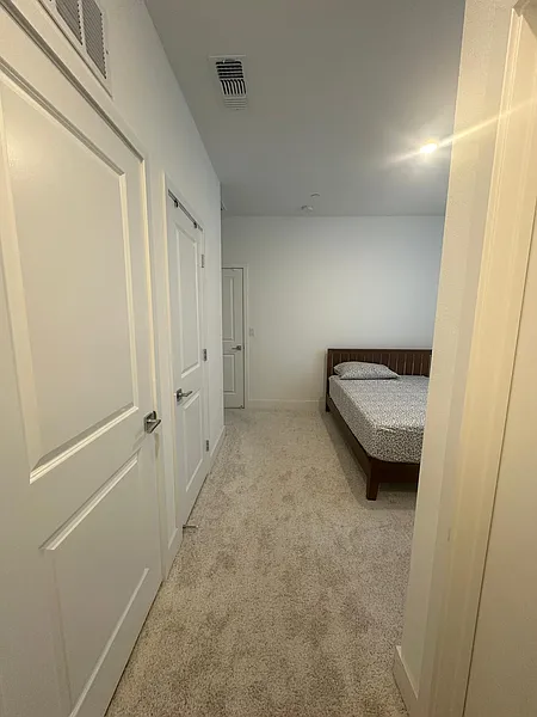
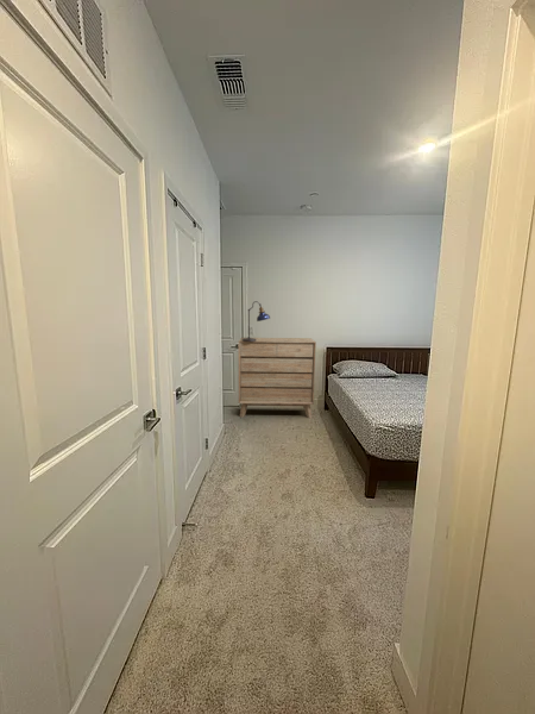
+ dresser (276, 376)
+ lamp (257, 320)
